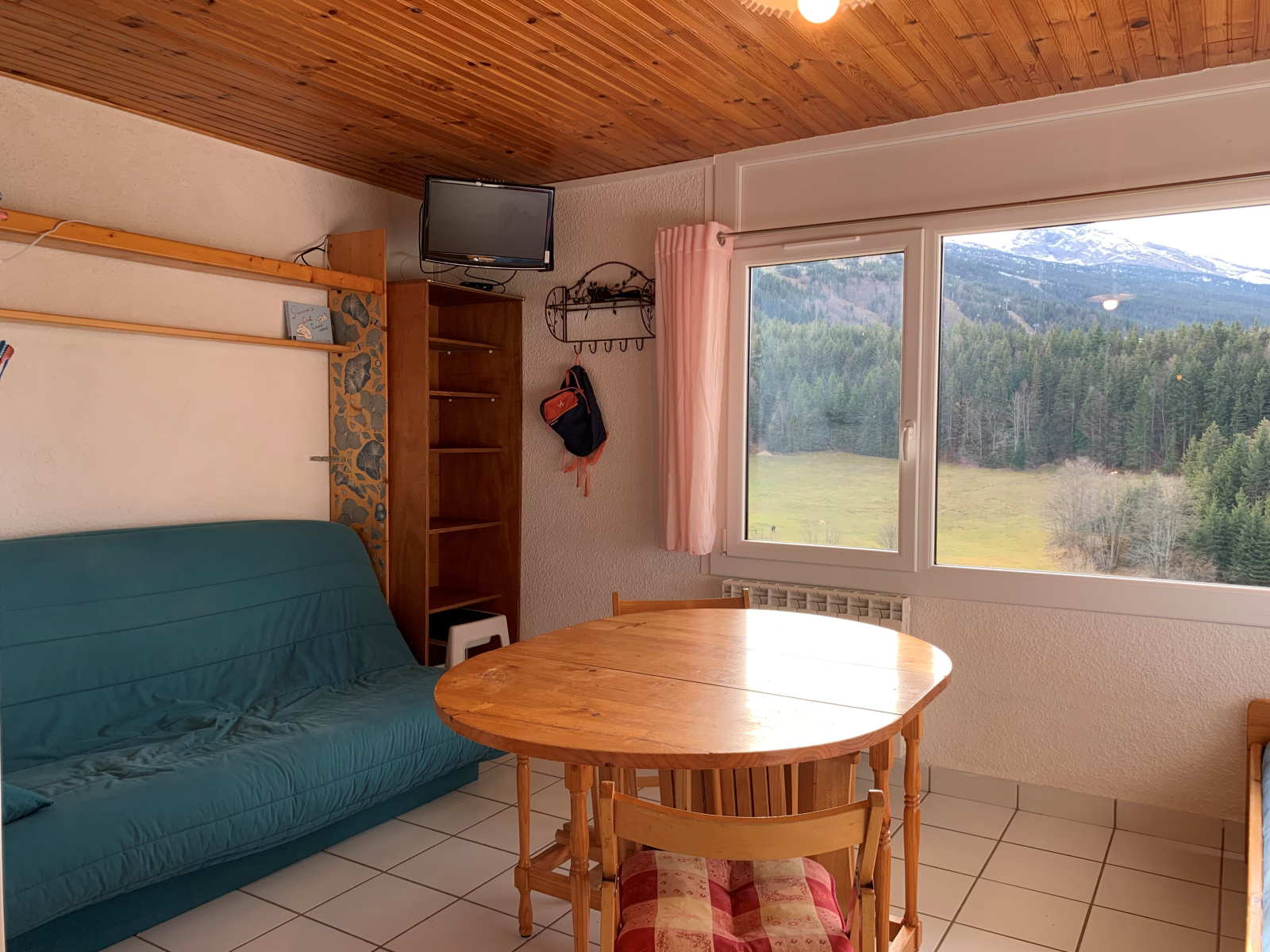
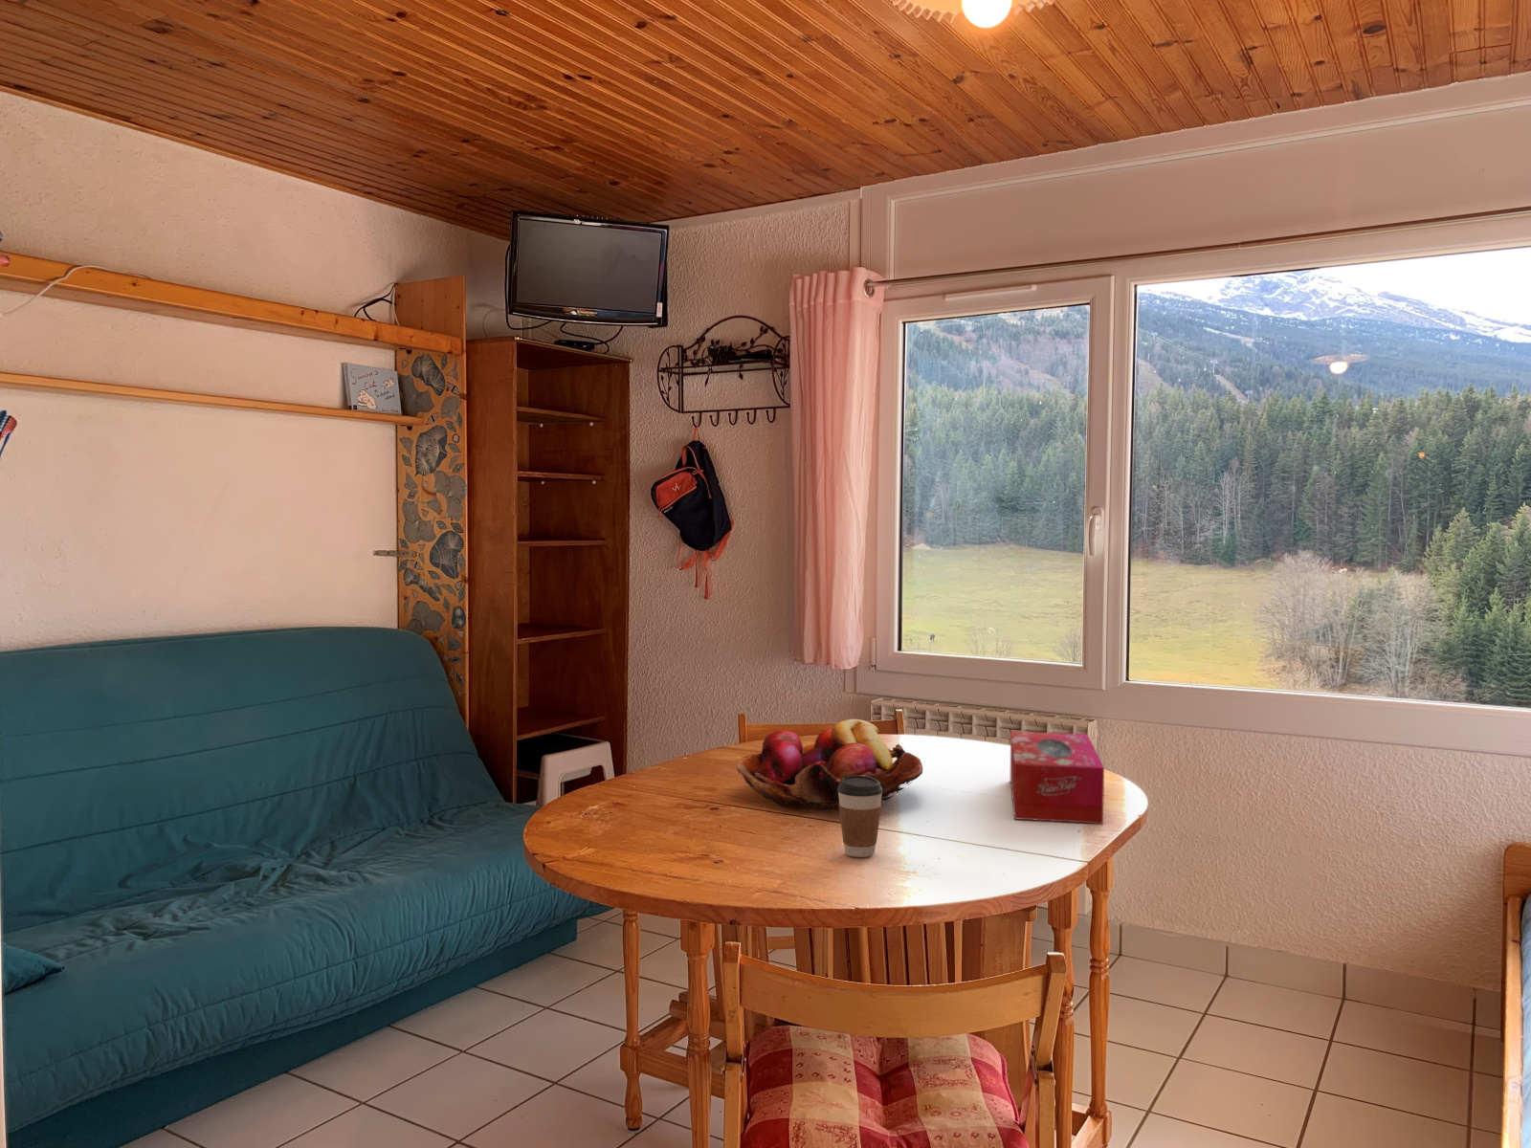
+ tissue box (1052, 774)
+ fruit basket (833, 761)
+ coffee cup (860, 816)
